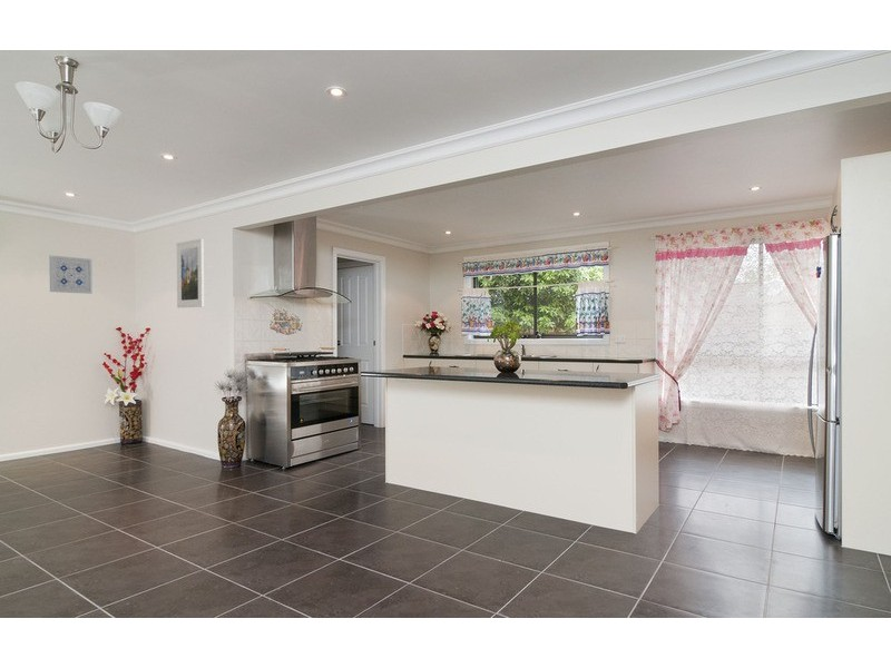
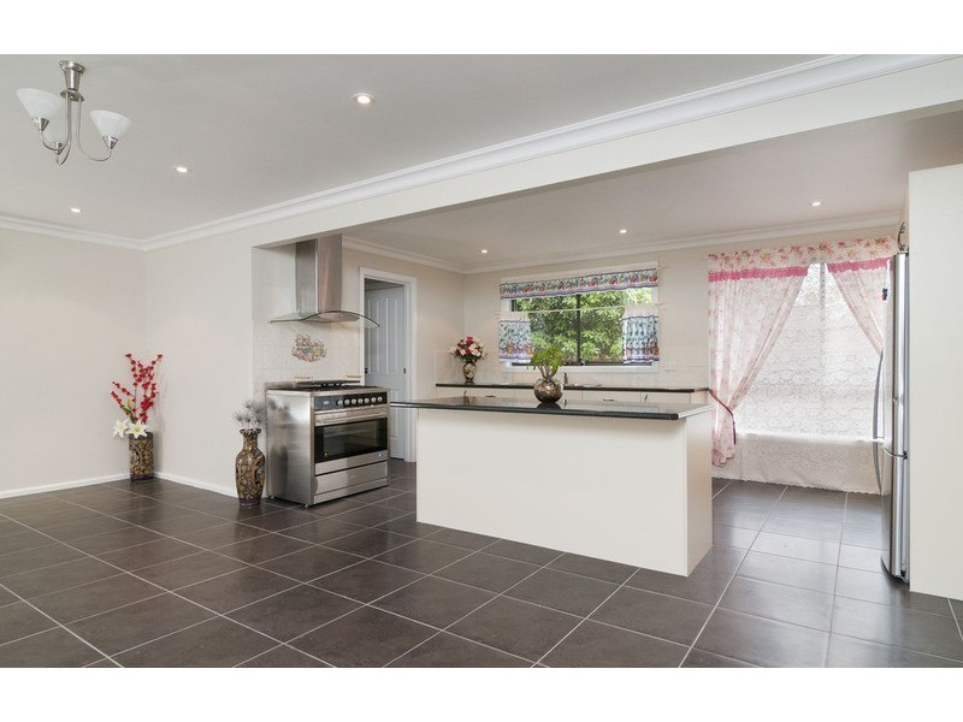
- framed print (189, 274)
- wall art (71, 275)
